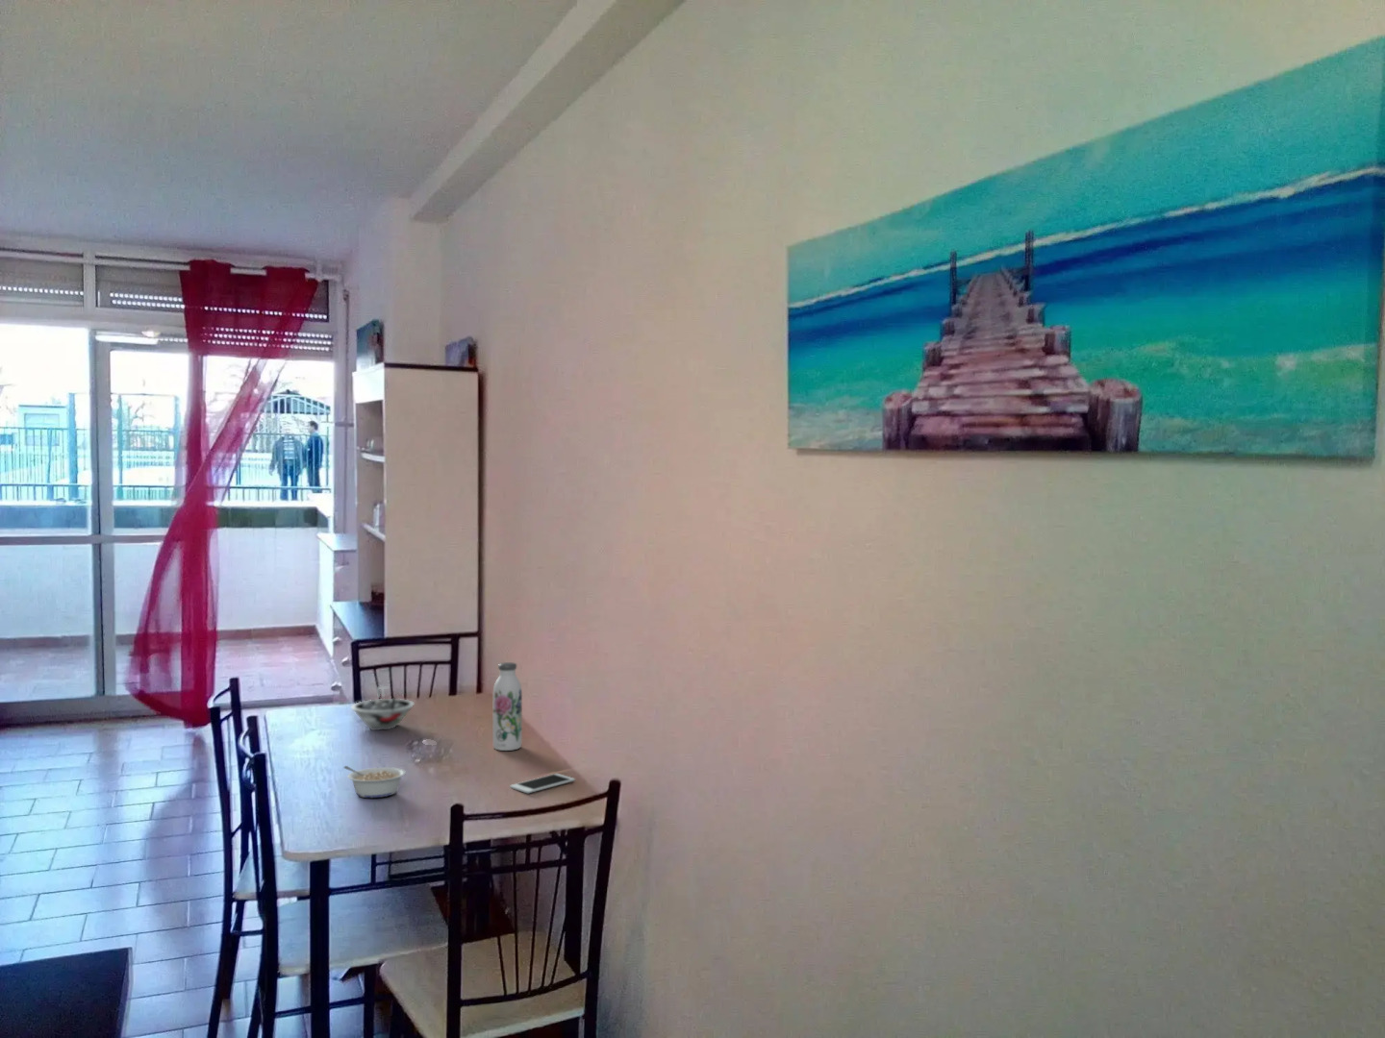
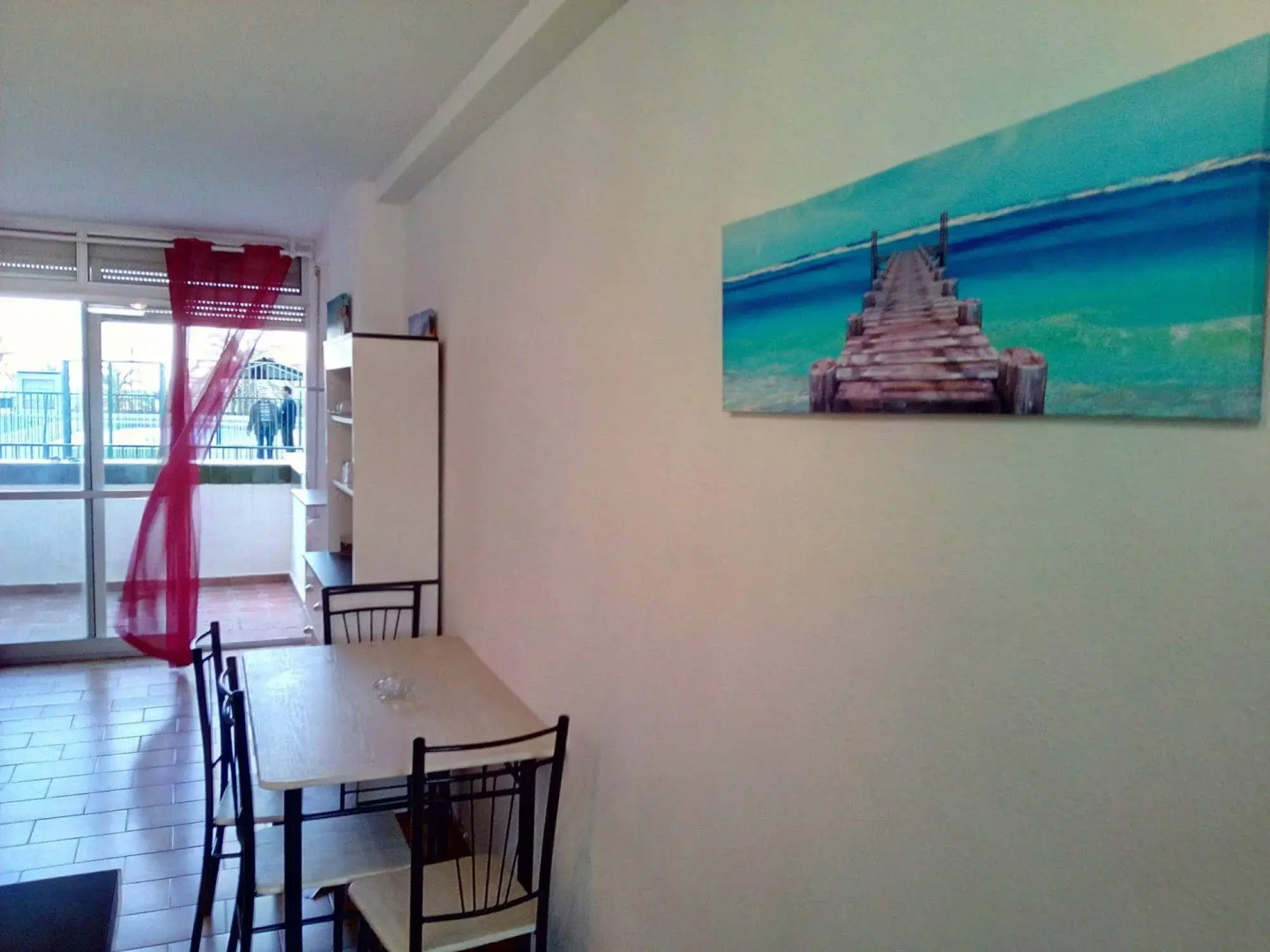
- cell phone (542, 783)
- water bottle (507, 704)
- legume (374, 782)
- bowl (383, 710)
